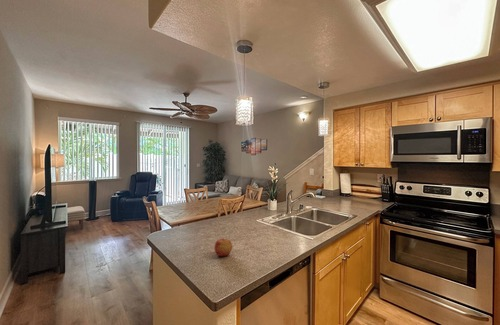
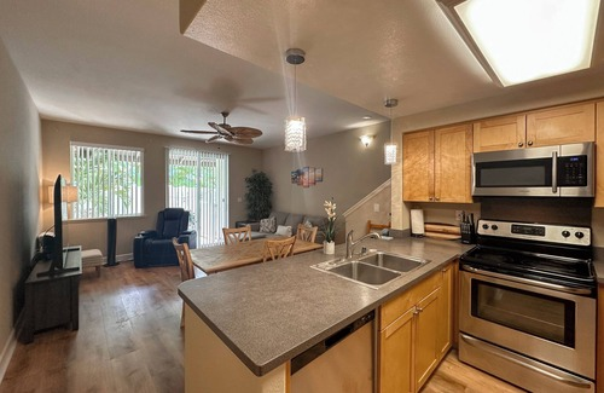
- apple (223, 246)
